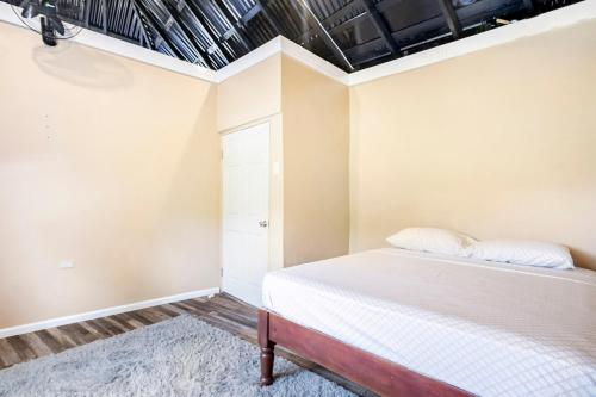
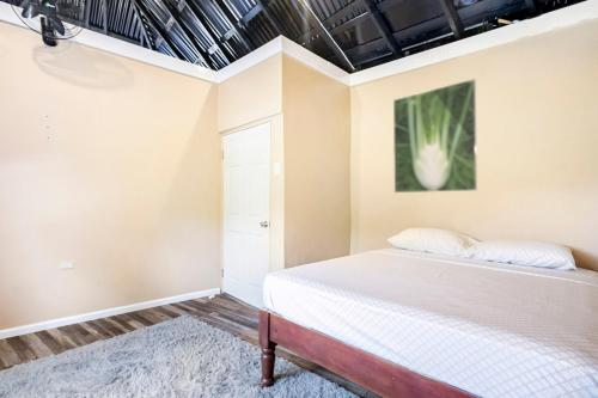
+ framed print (431, 141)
